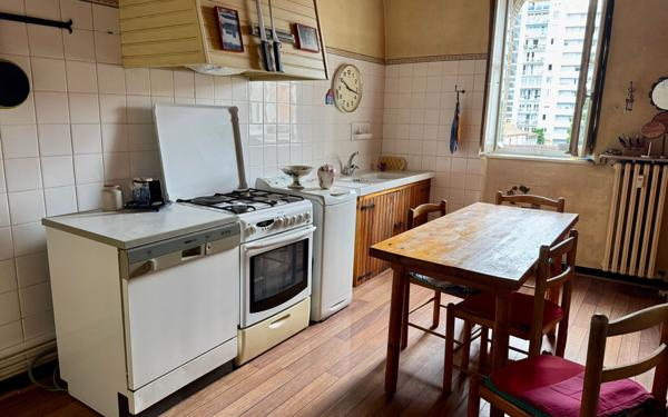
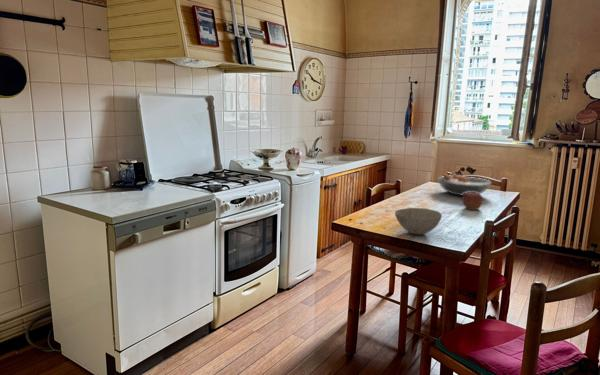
+ fruit bowl (463, 185)
+ apple (472, 200)
+ bowl (417, 222)
